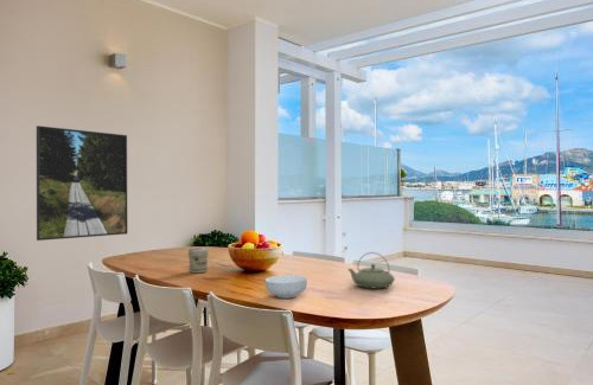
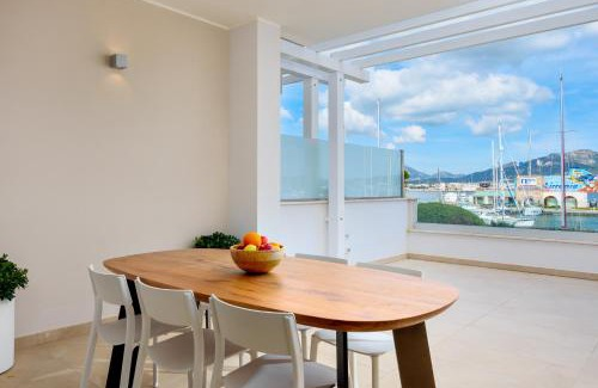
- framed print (84, 184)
- teapot (370, 269)
- cereal bowl (286, 287)
- jar (198, 259)
